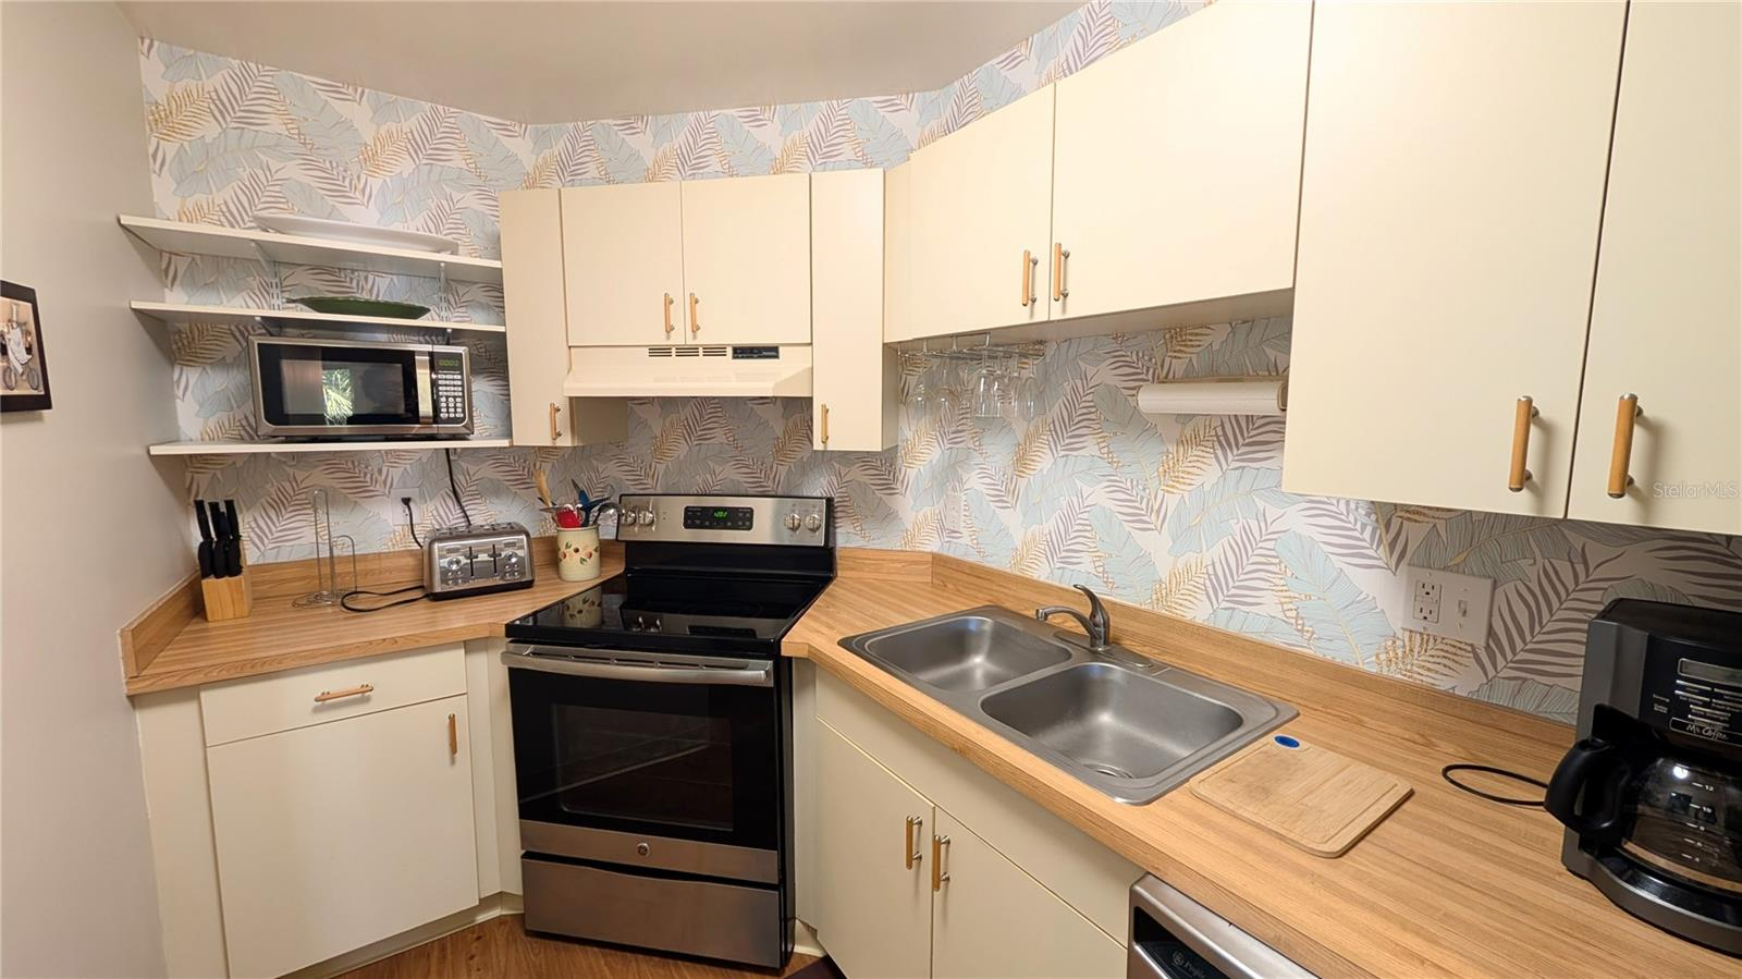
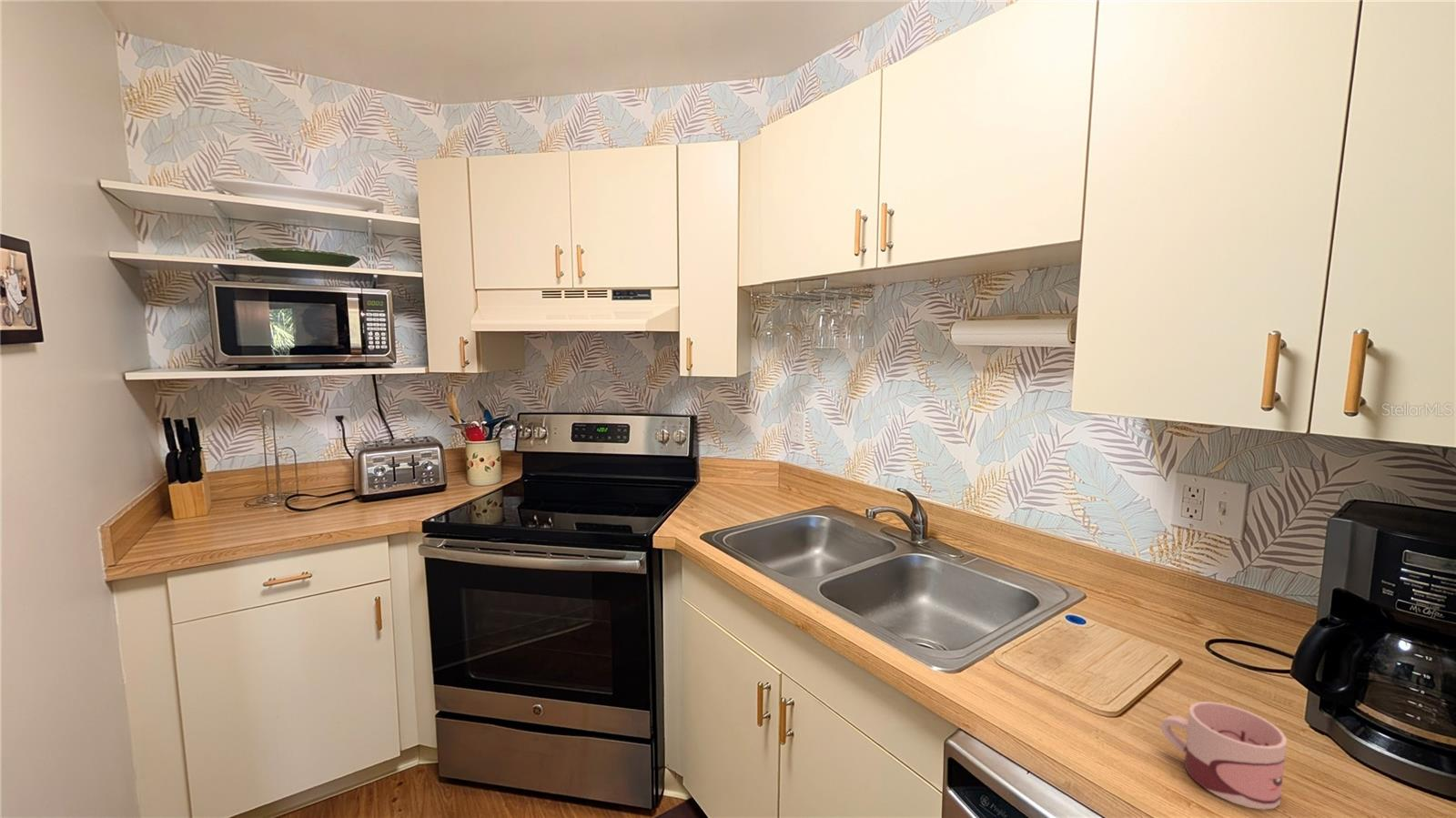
+ mug (1219, 746)
